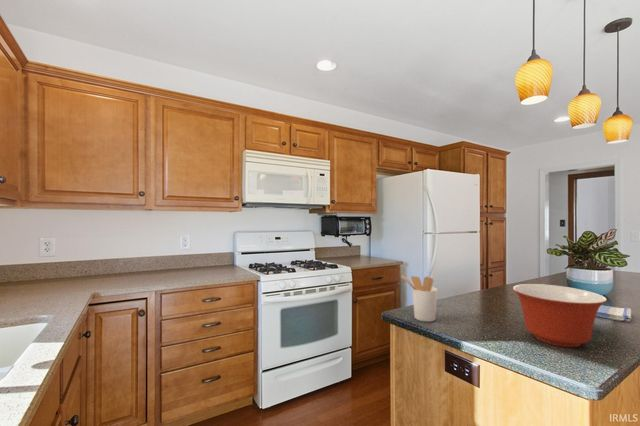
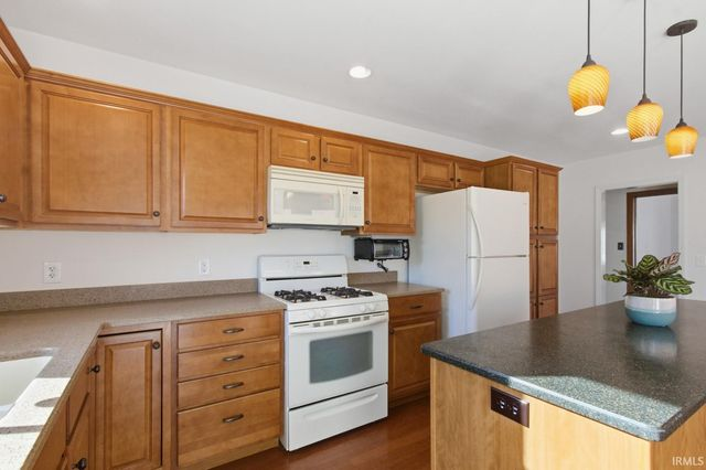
- dish towel (598, 309)
- mixing bowl (556, 315)
- utensil holder (418, 296)
